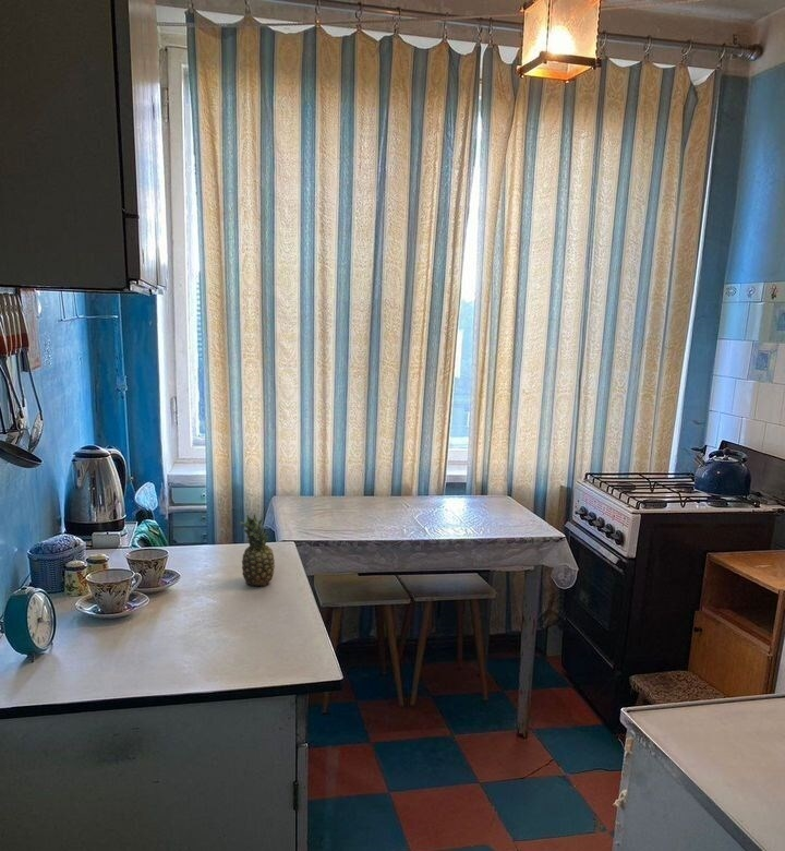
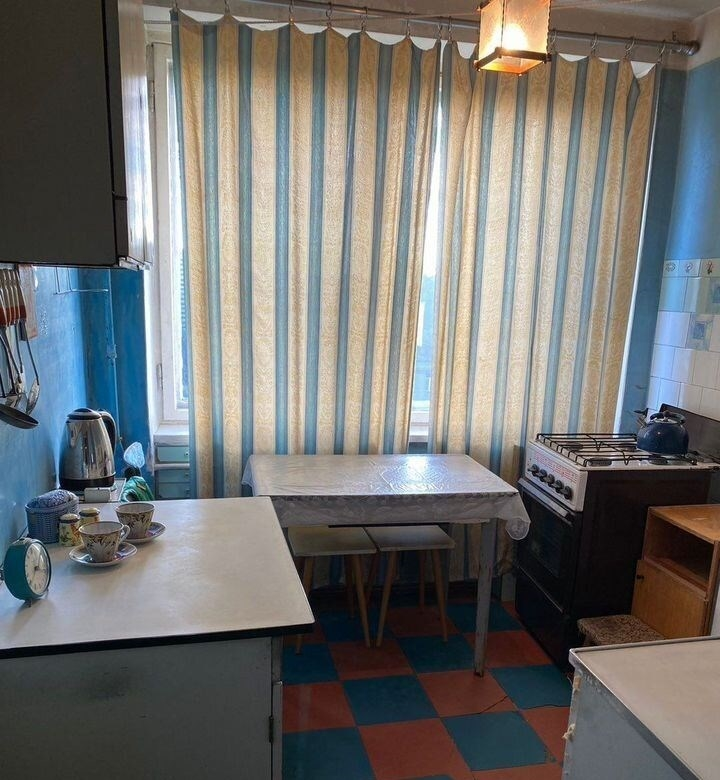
- fruit (257, 548)
